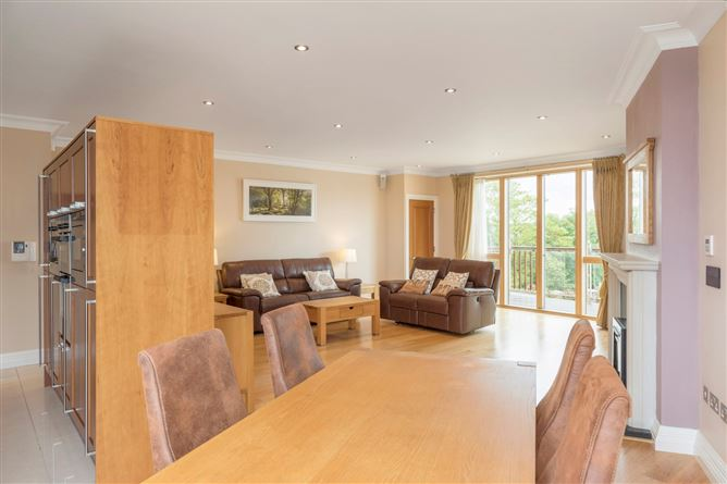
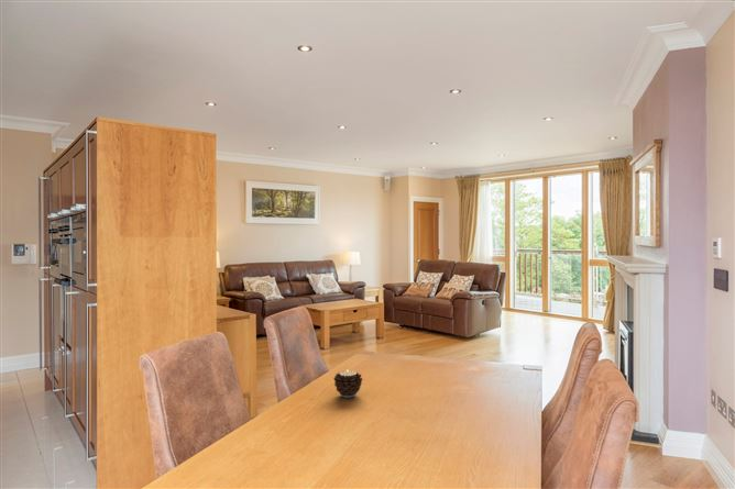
+ candle (348, 381)
